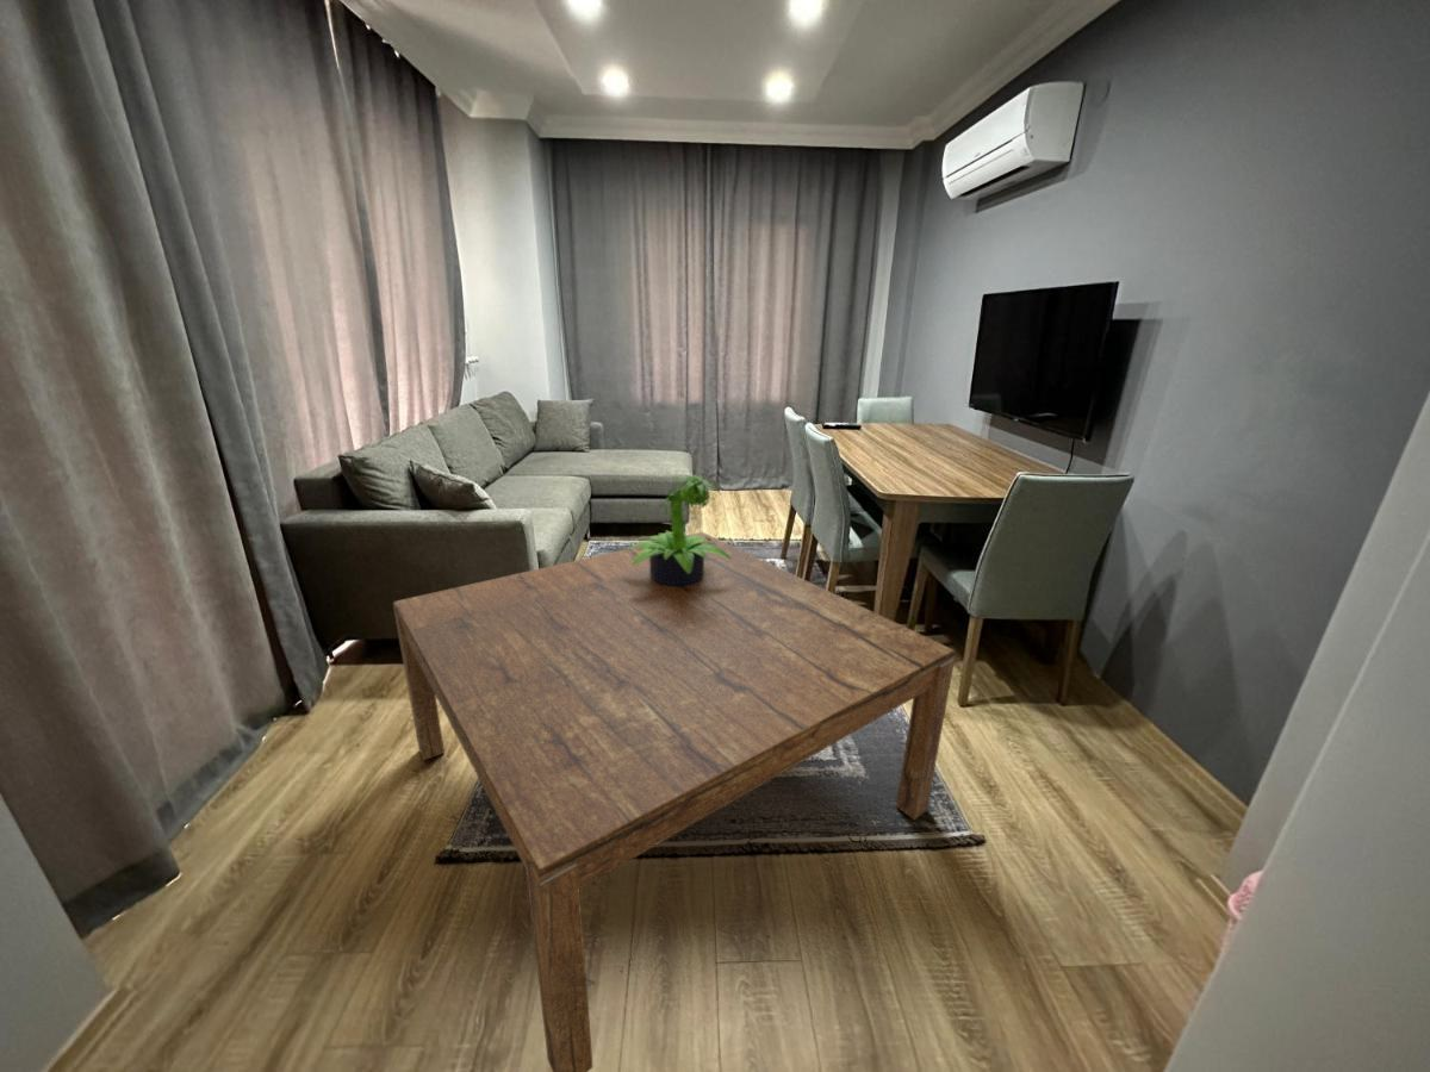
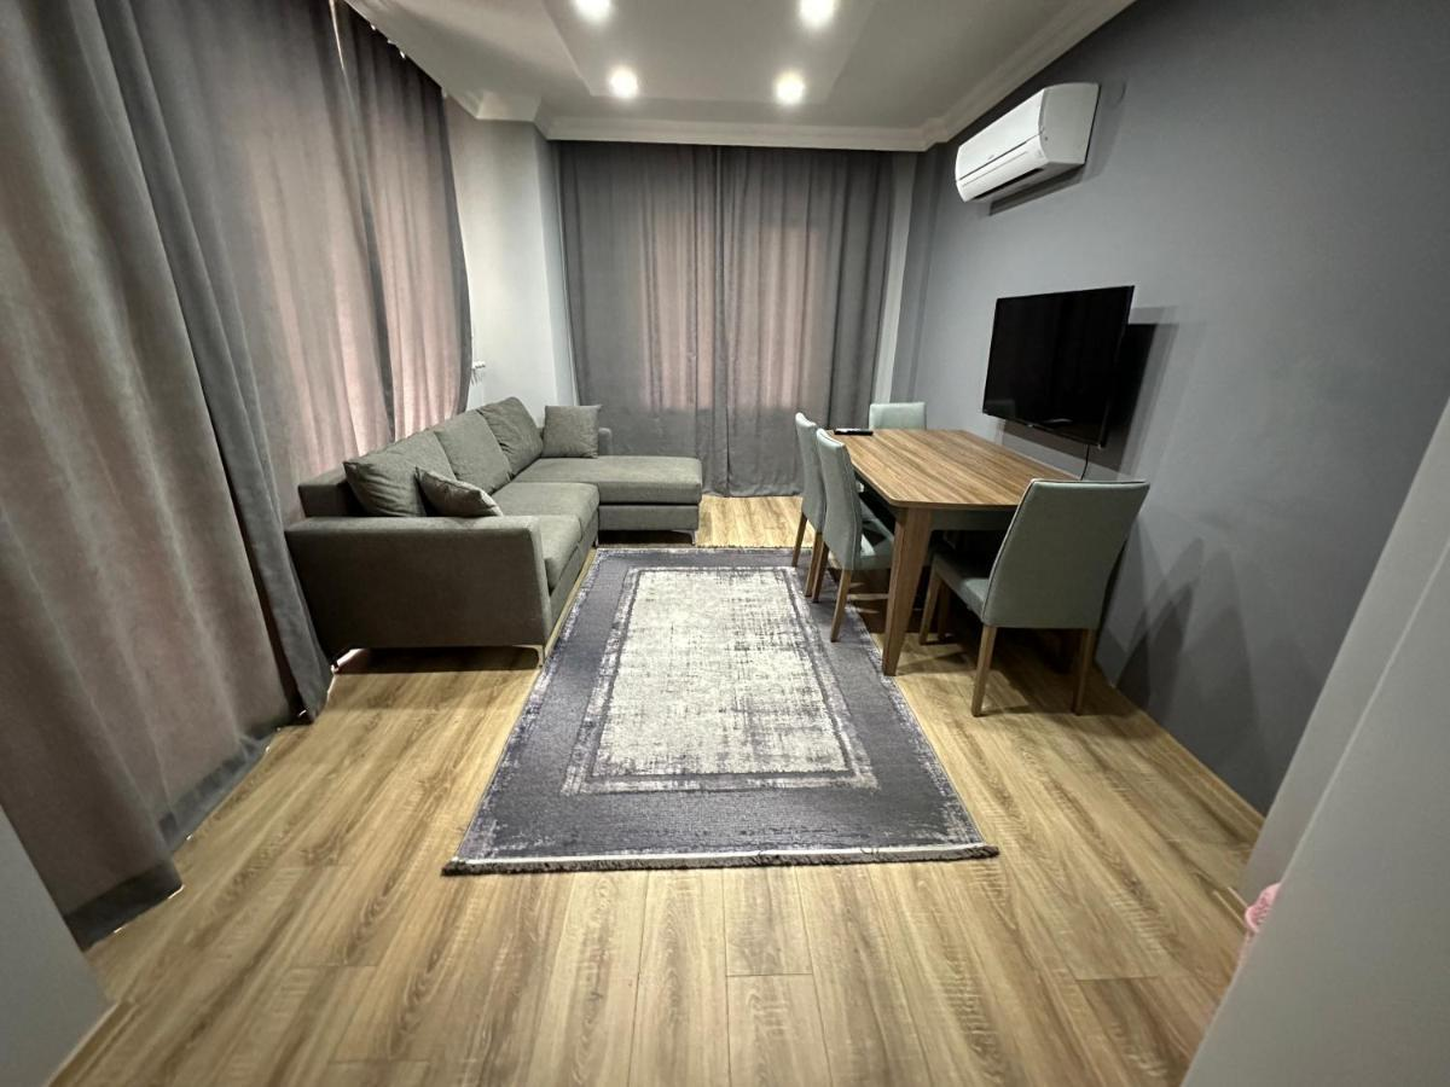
- potted plant (676, 526)
- coffee table (658, 705)
